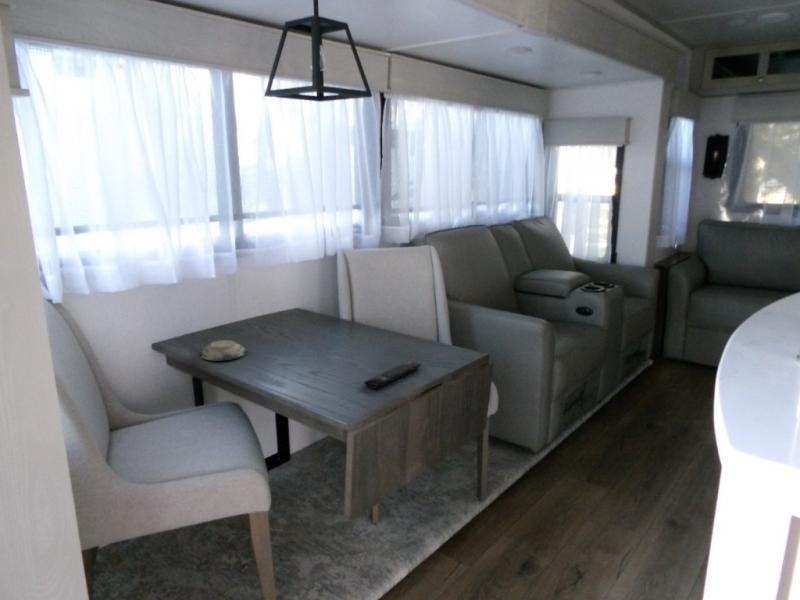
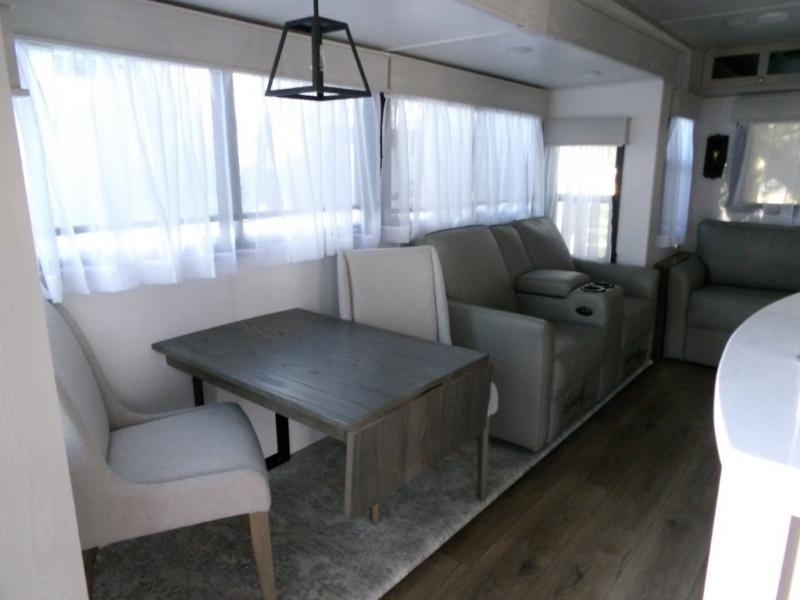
- remote control (394, 374)
- decorative bowl (223, 348)
